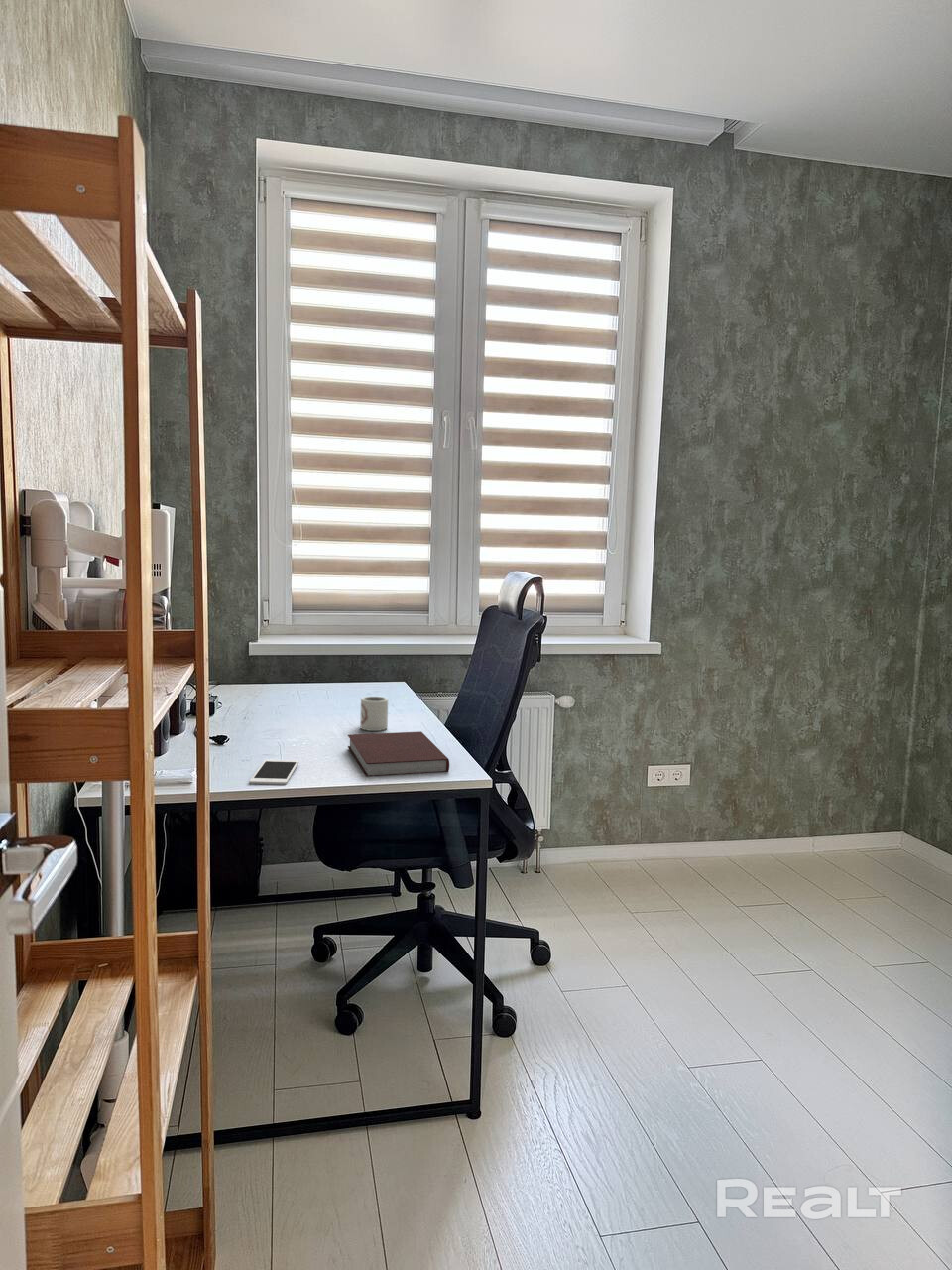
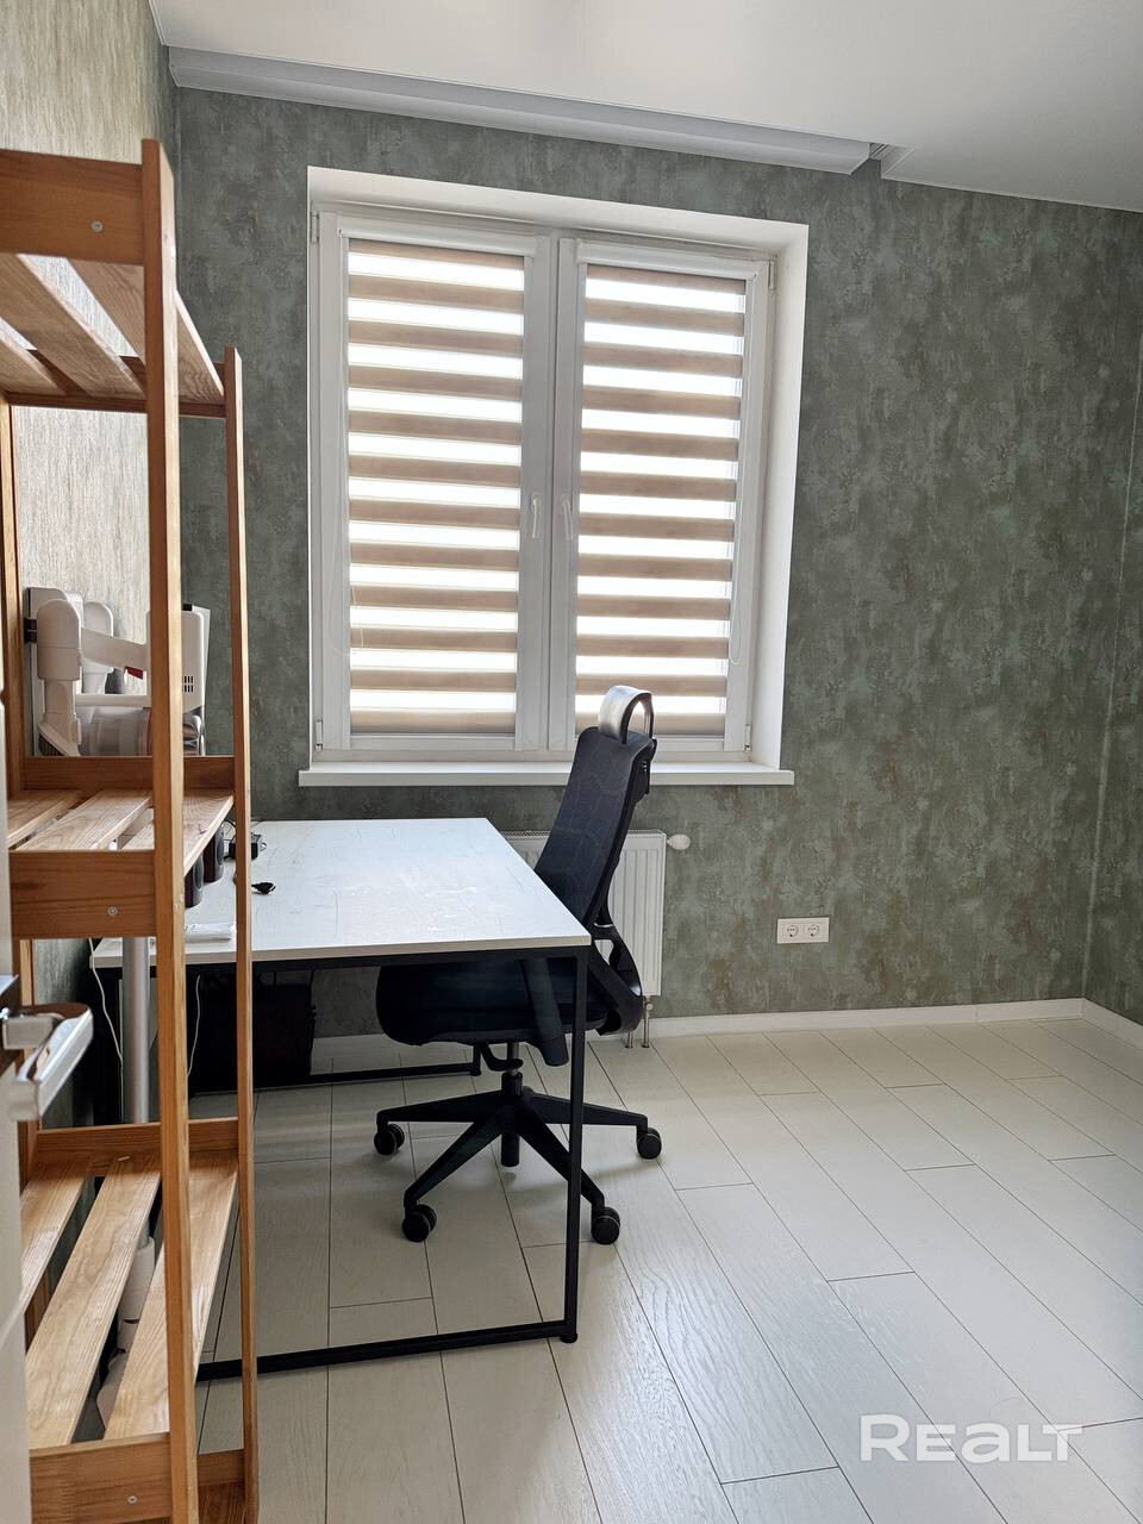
- cup (372, 711)
- notebook (396, 752)
- cell phone (275, 771)
